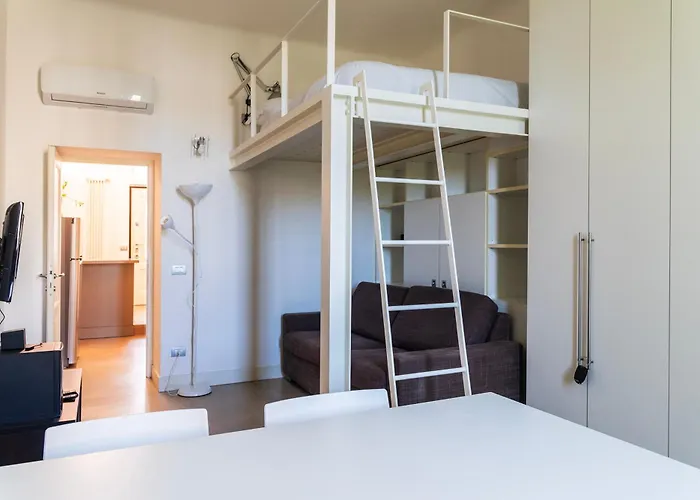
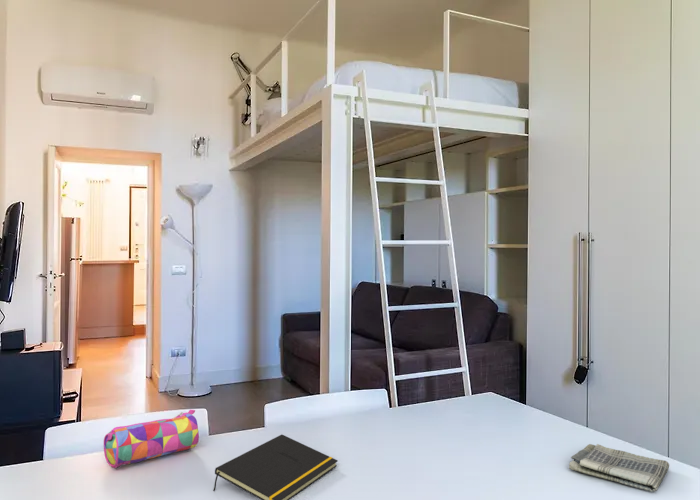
+ dish towel (618, 463)
+ notepad (279, 466)
+ pencil case (153, 437)
